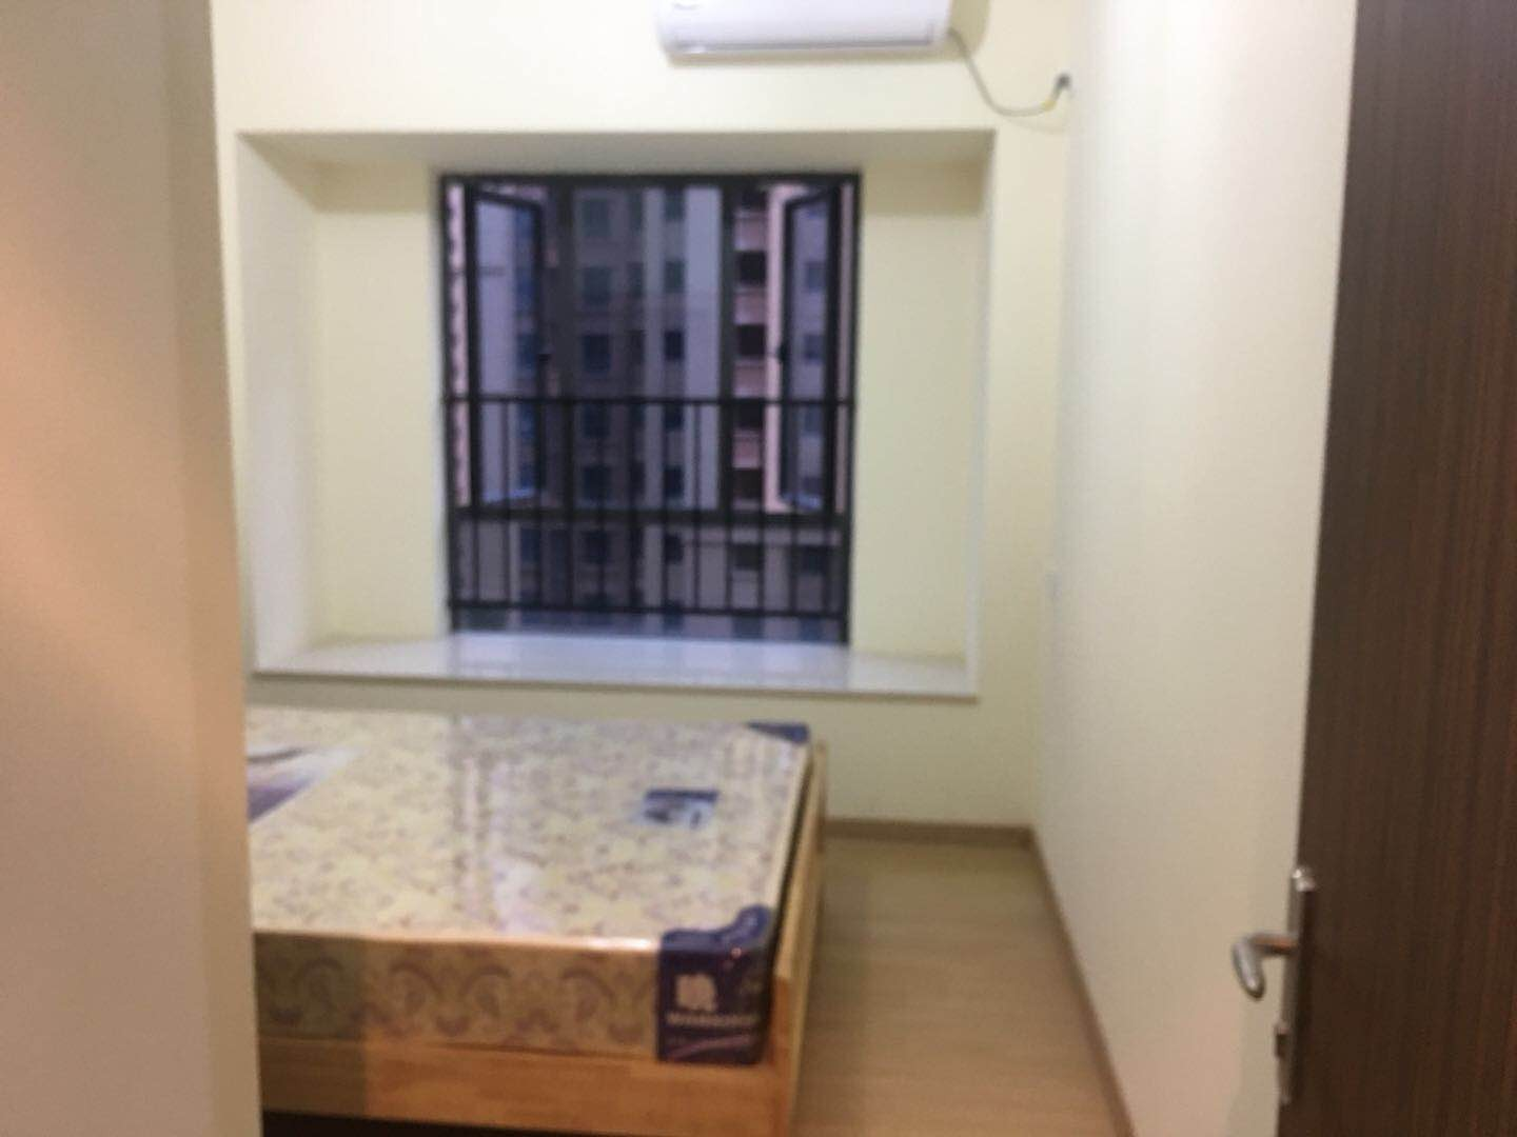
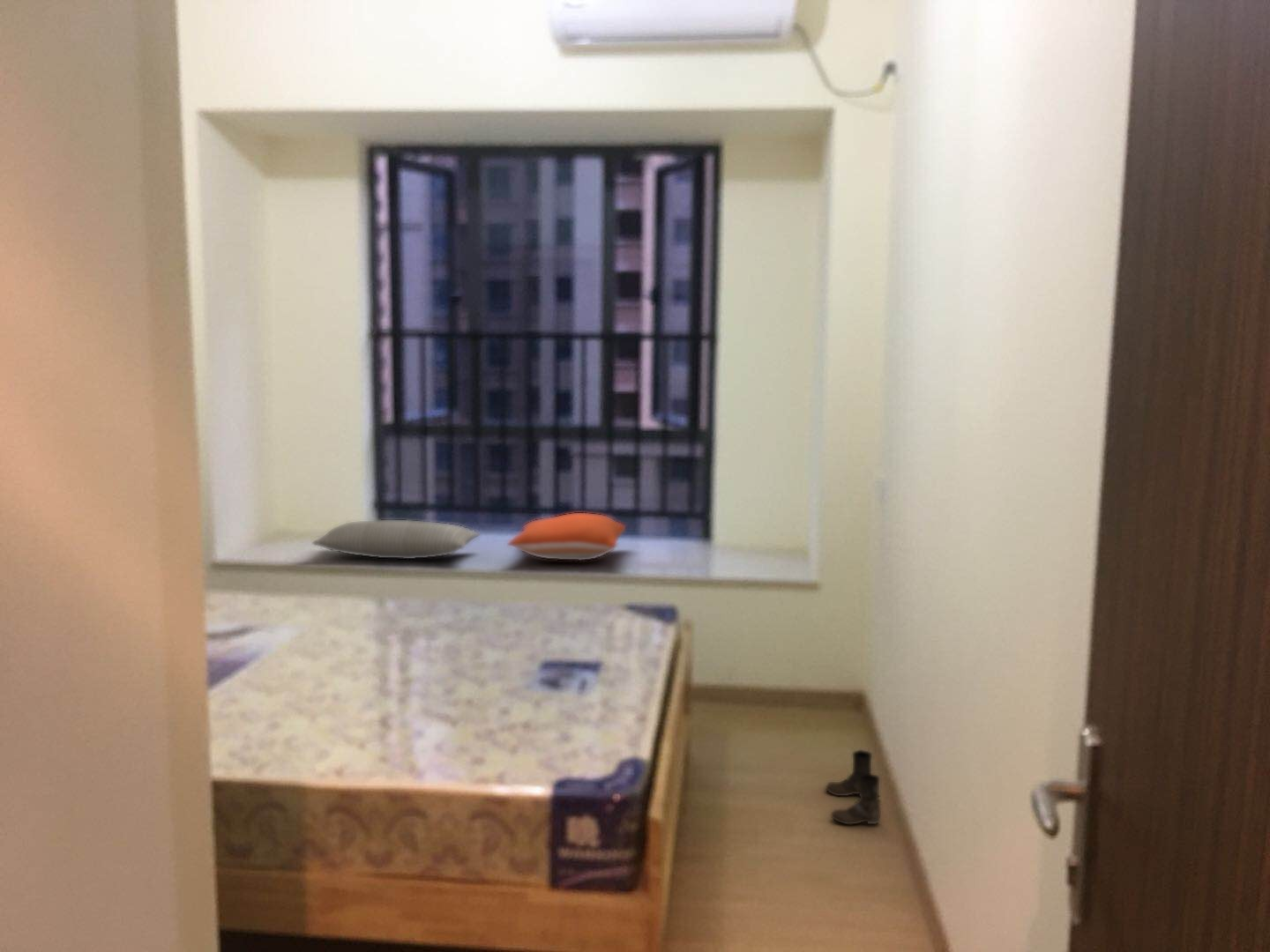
+ boots (852, 785)
+ pillow (568, 536)
+ pillow (398, 539)
